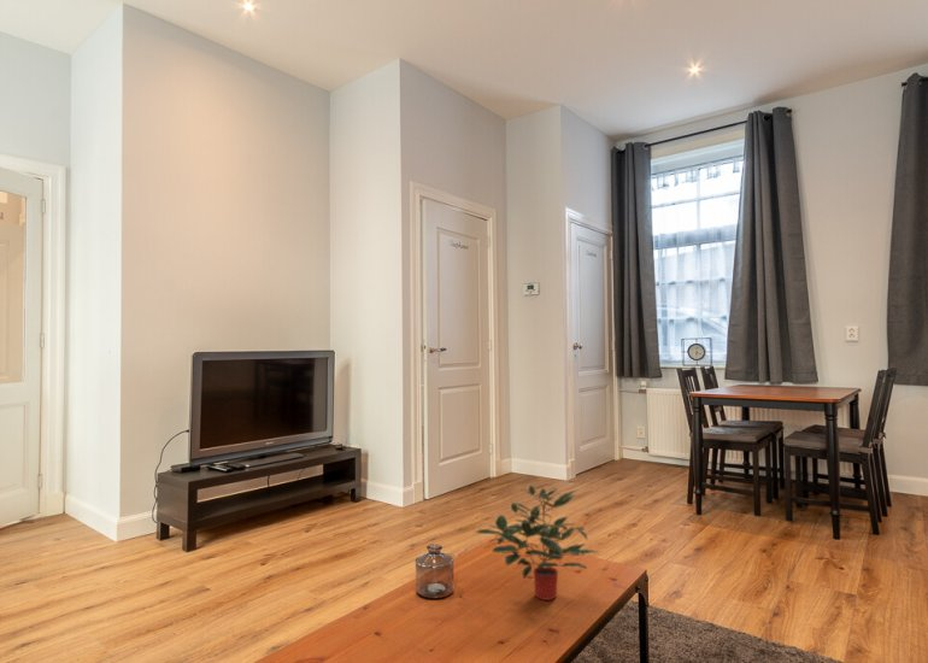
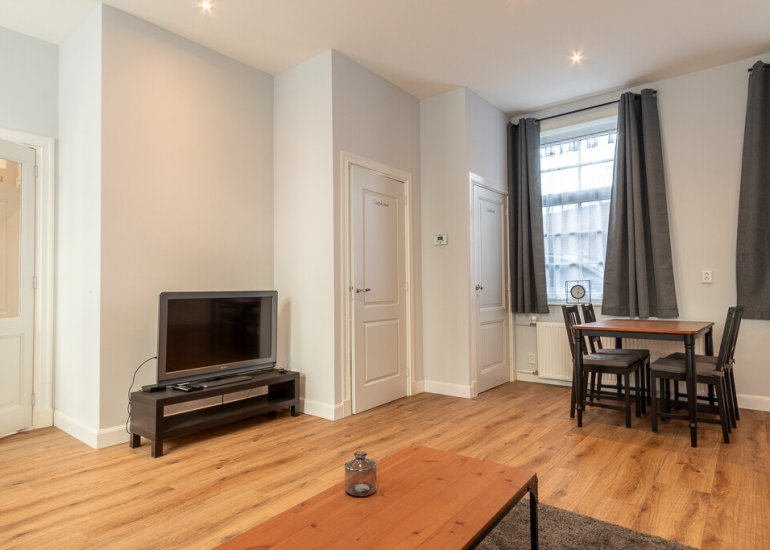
- potted plant (534, 545)
